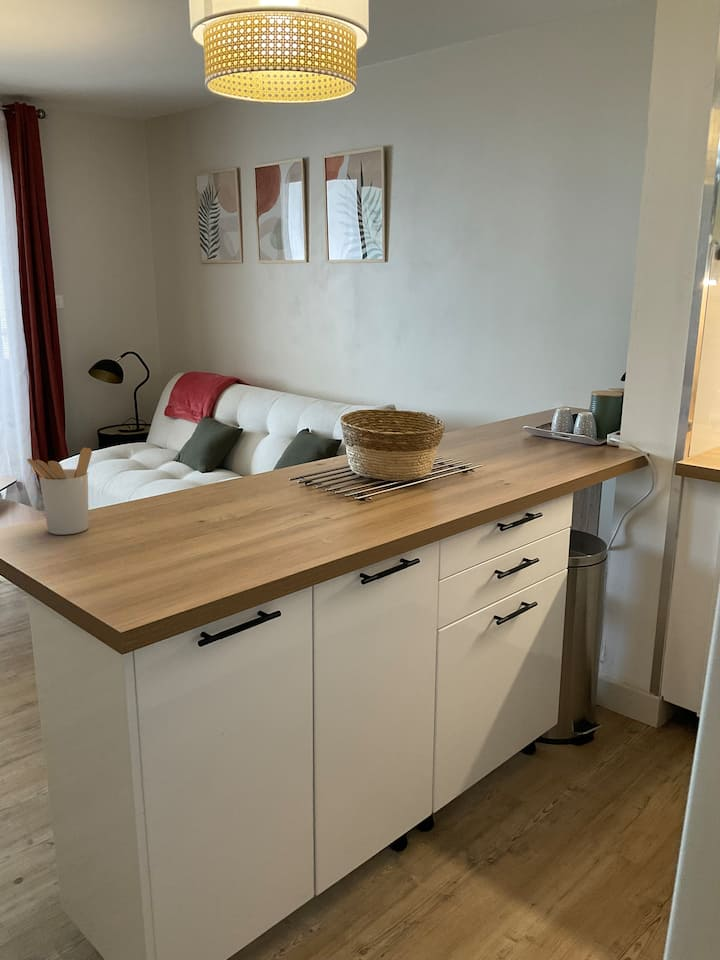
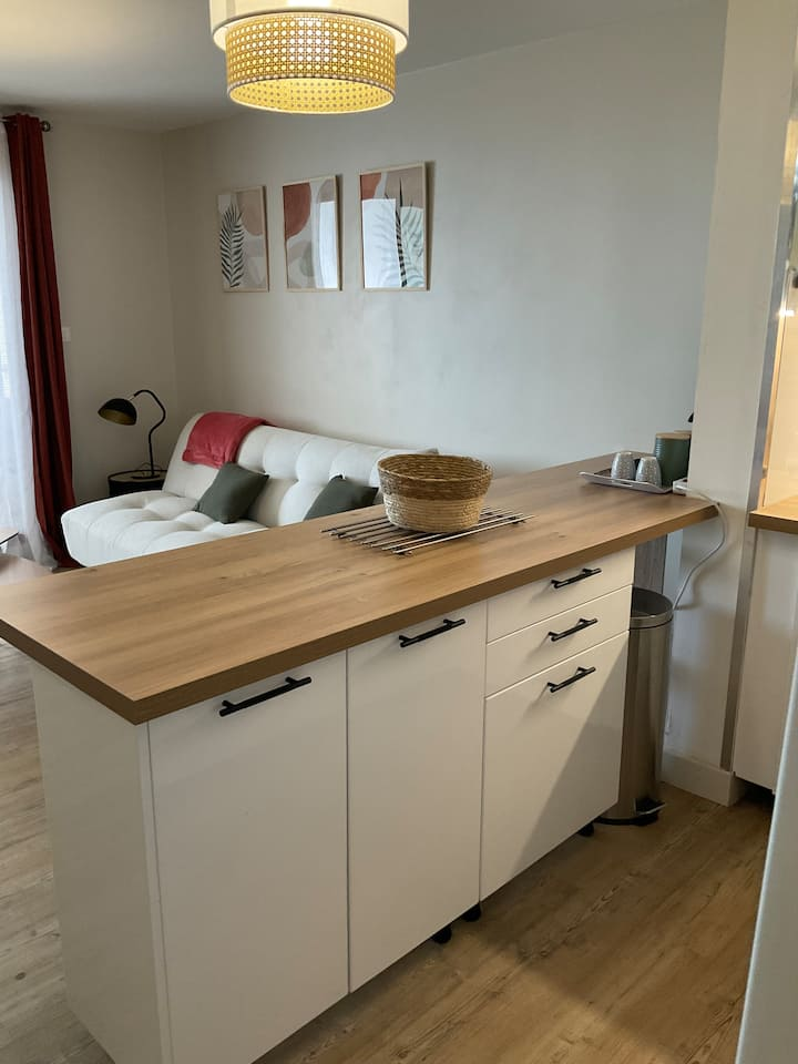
- utensil holder (59, 491)
